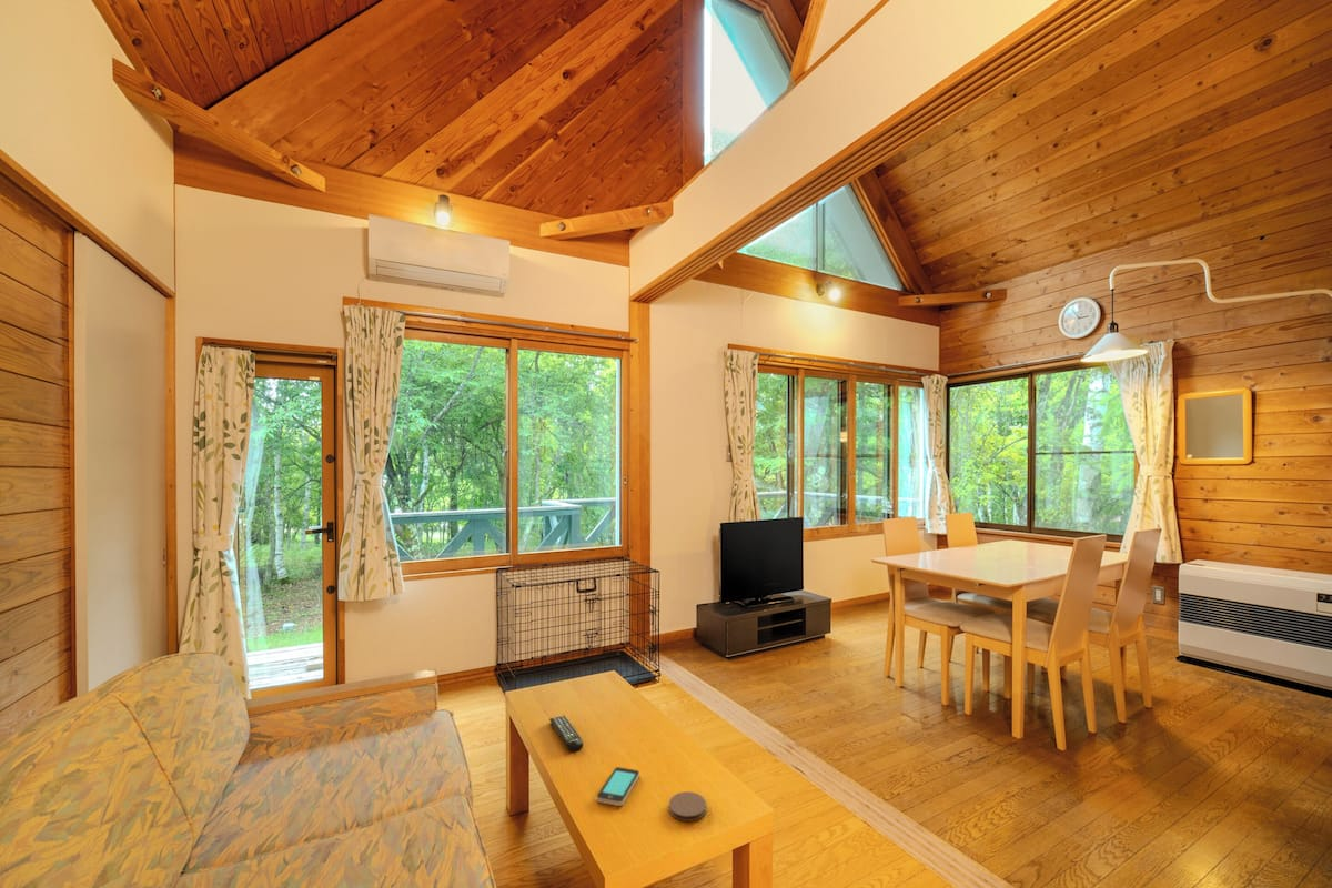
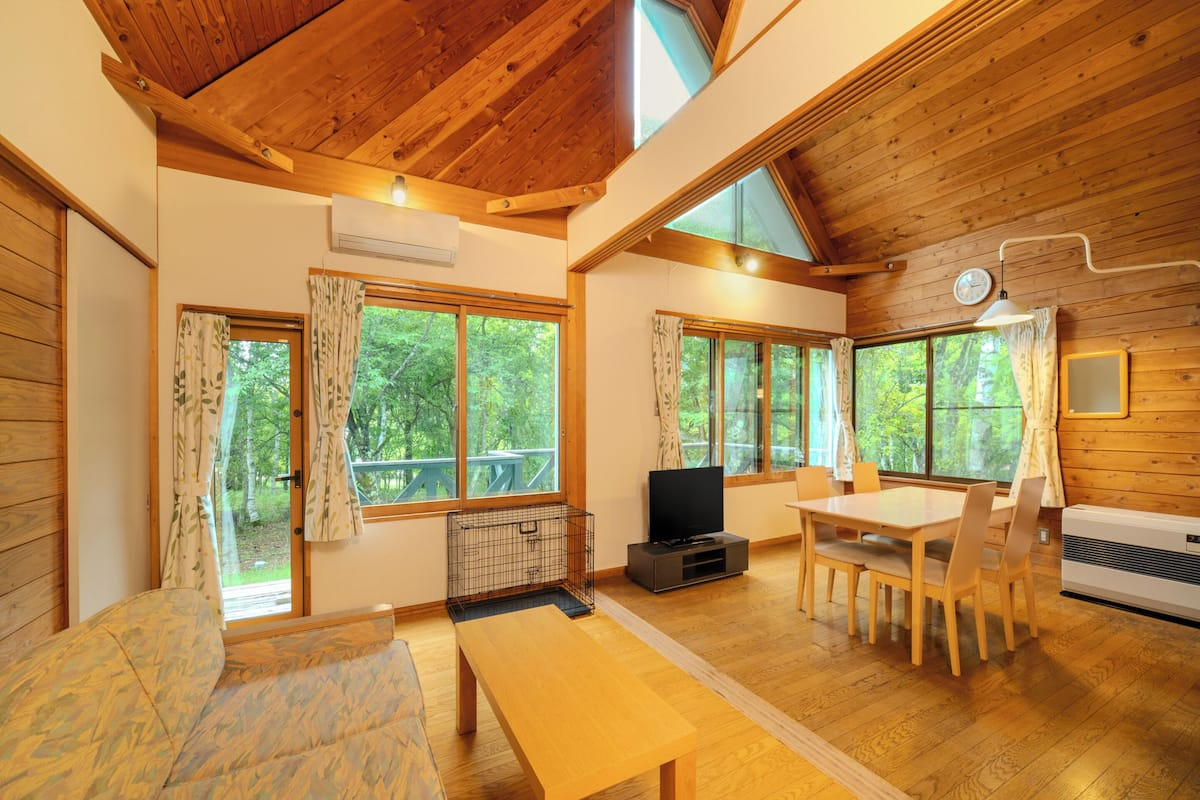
- remote control (565, 731)
- smartphone (618, 785)
- coaster (687, 806)
